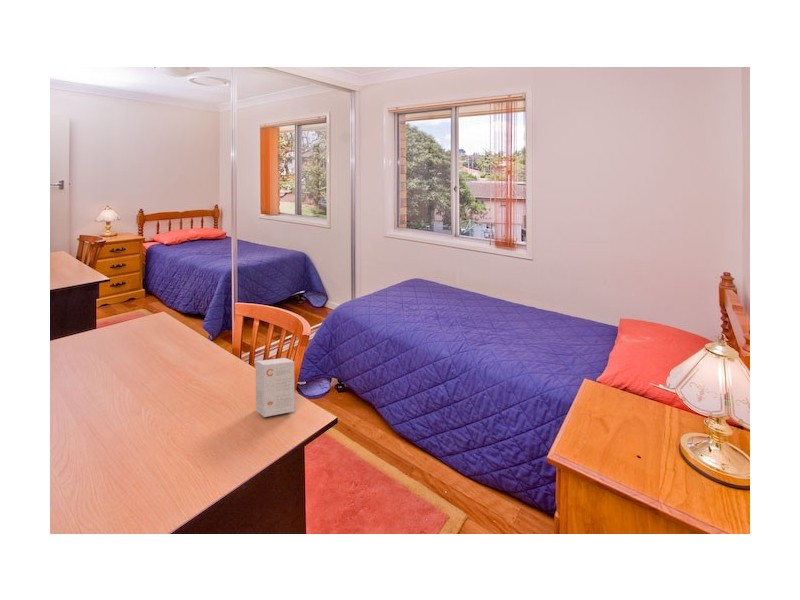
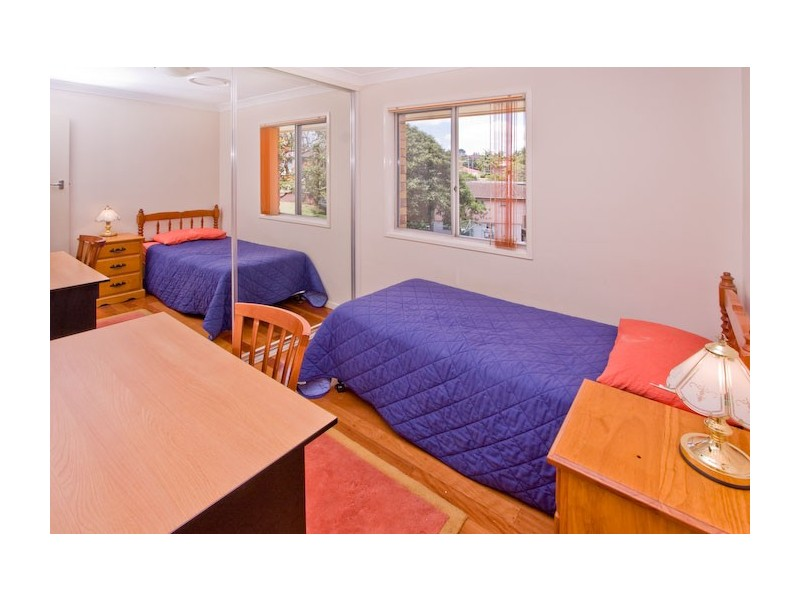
- small box (275, 386)
